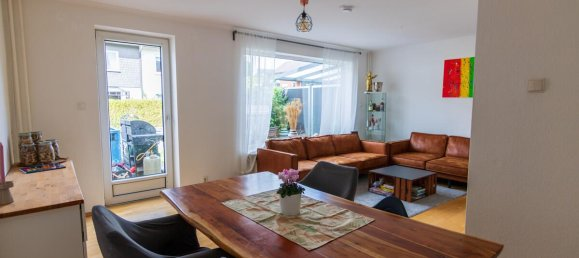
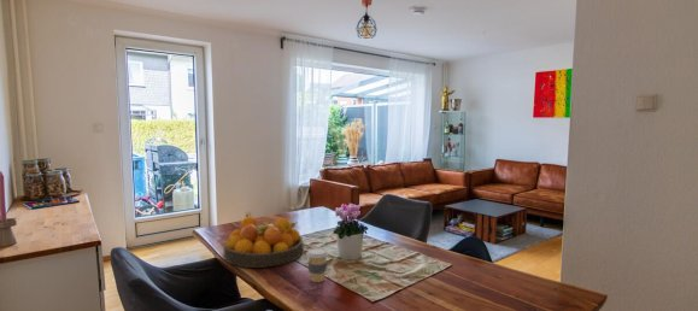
+ coffee cup (317, 265)
+ fruit bowl (264, 236)
